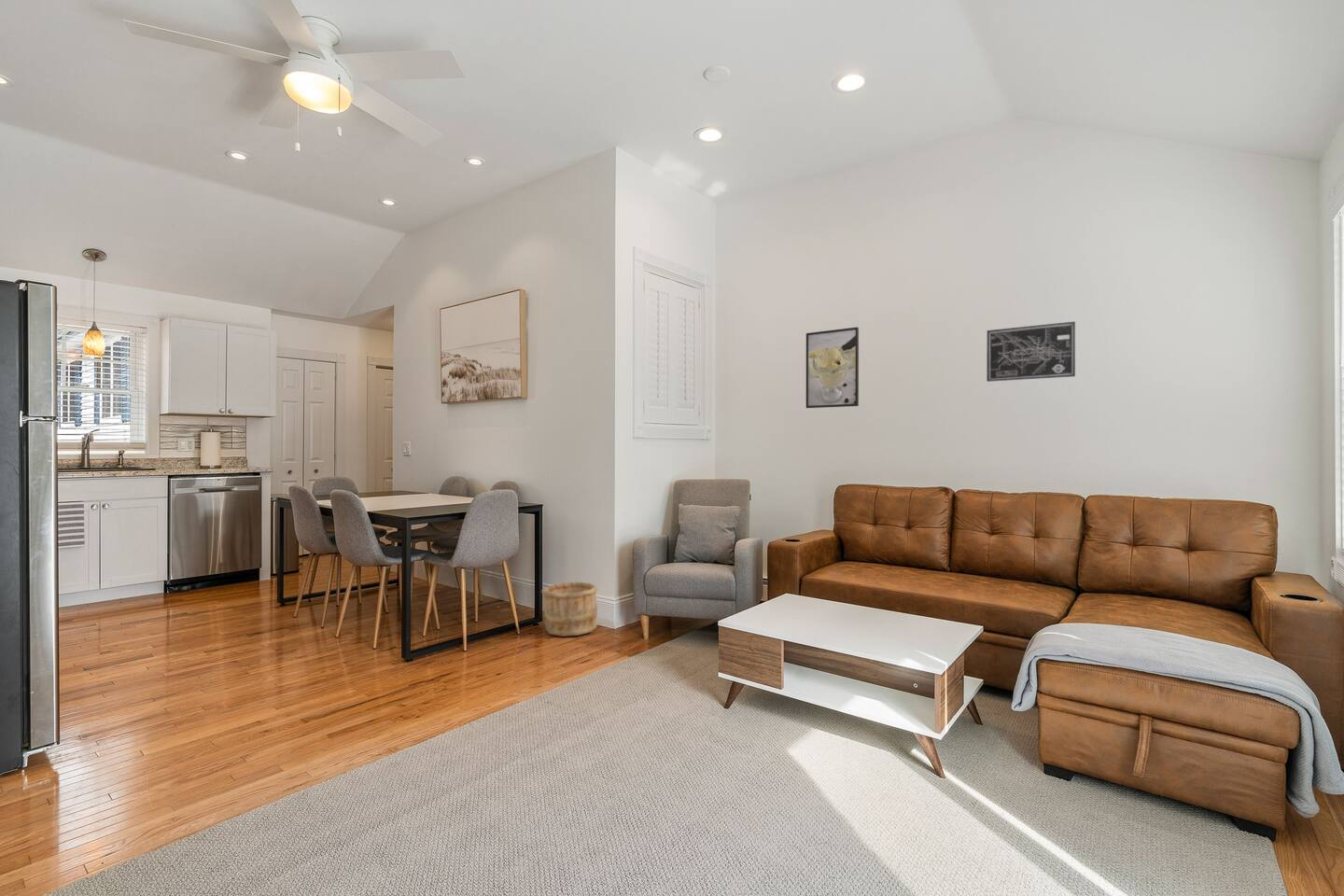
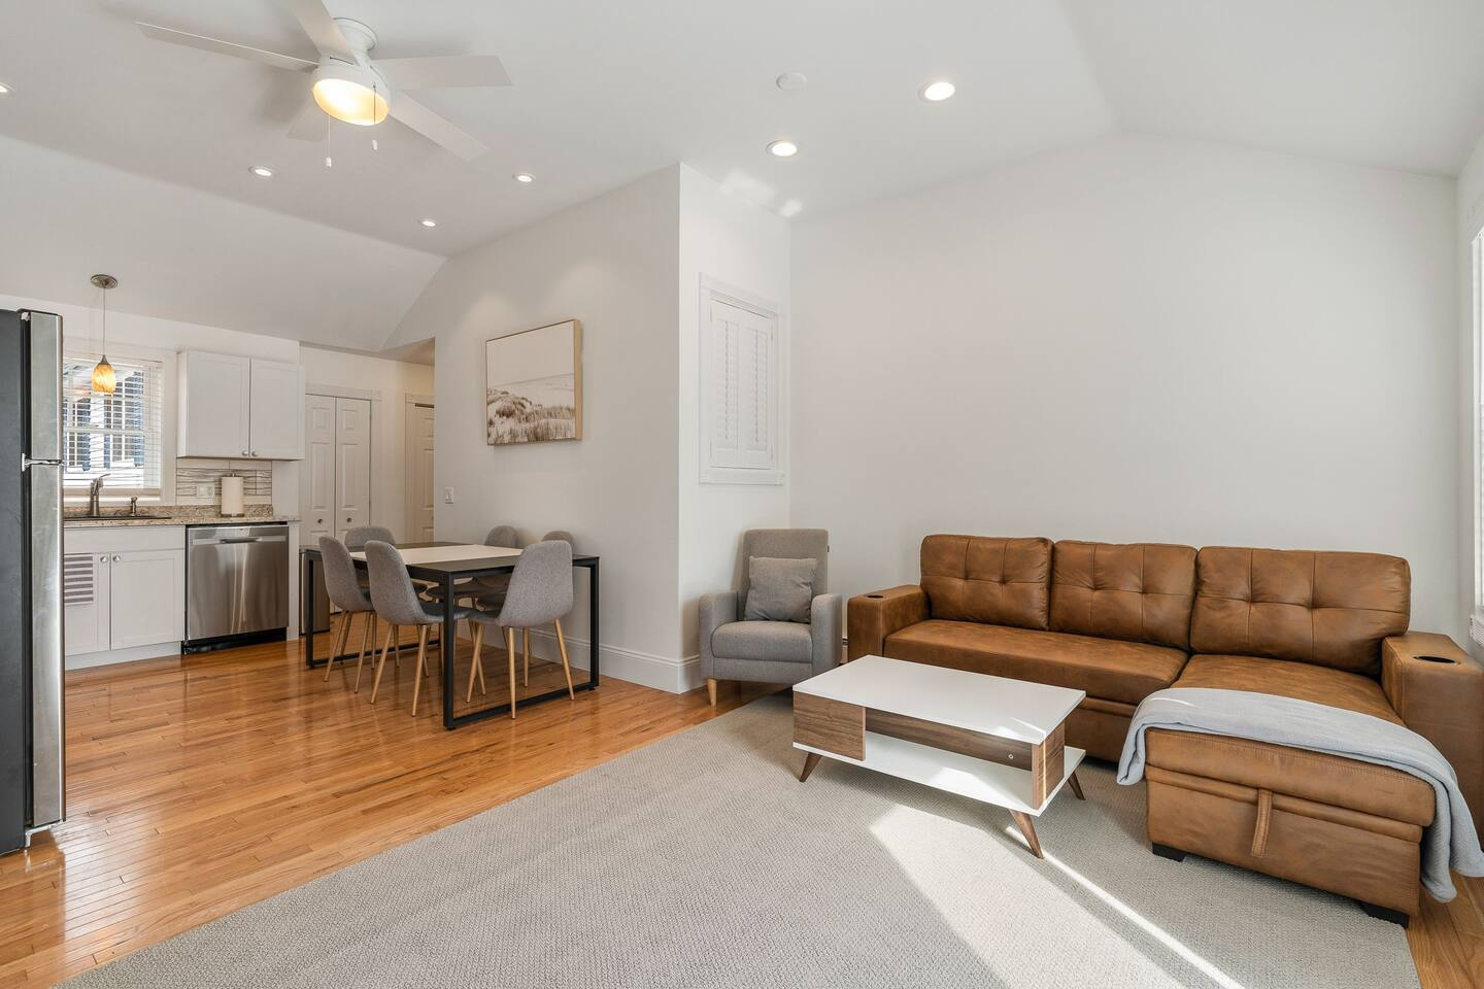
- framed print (832, 369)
- wooden bucket (570, 608)
- wall art (1029, 352)
